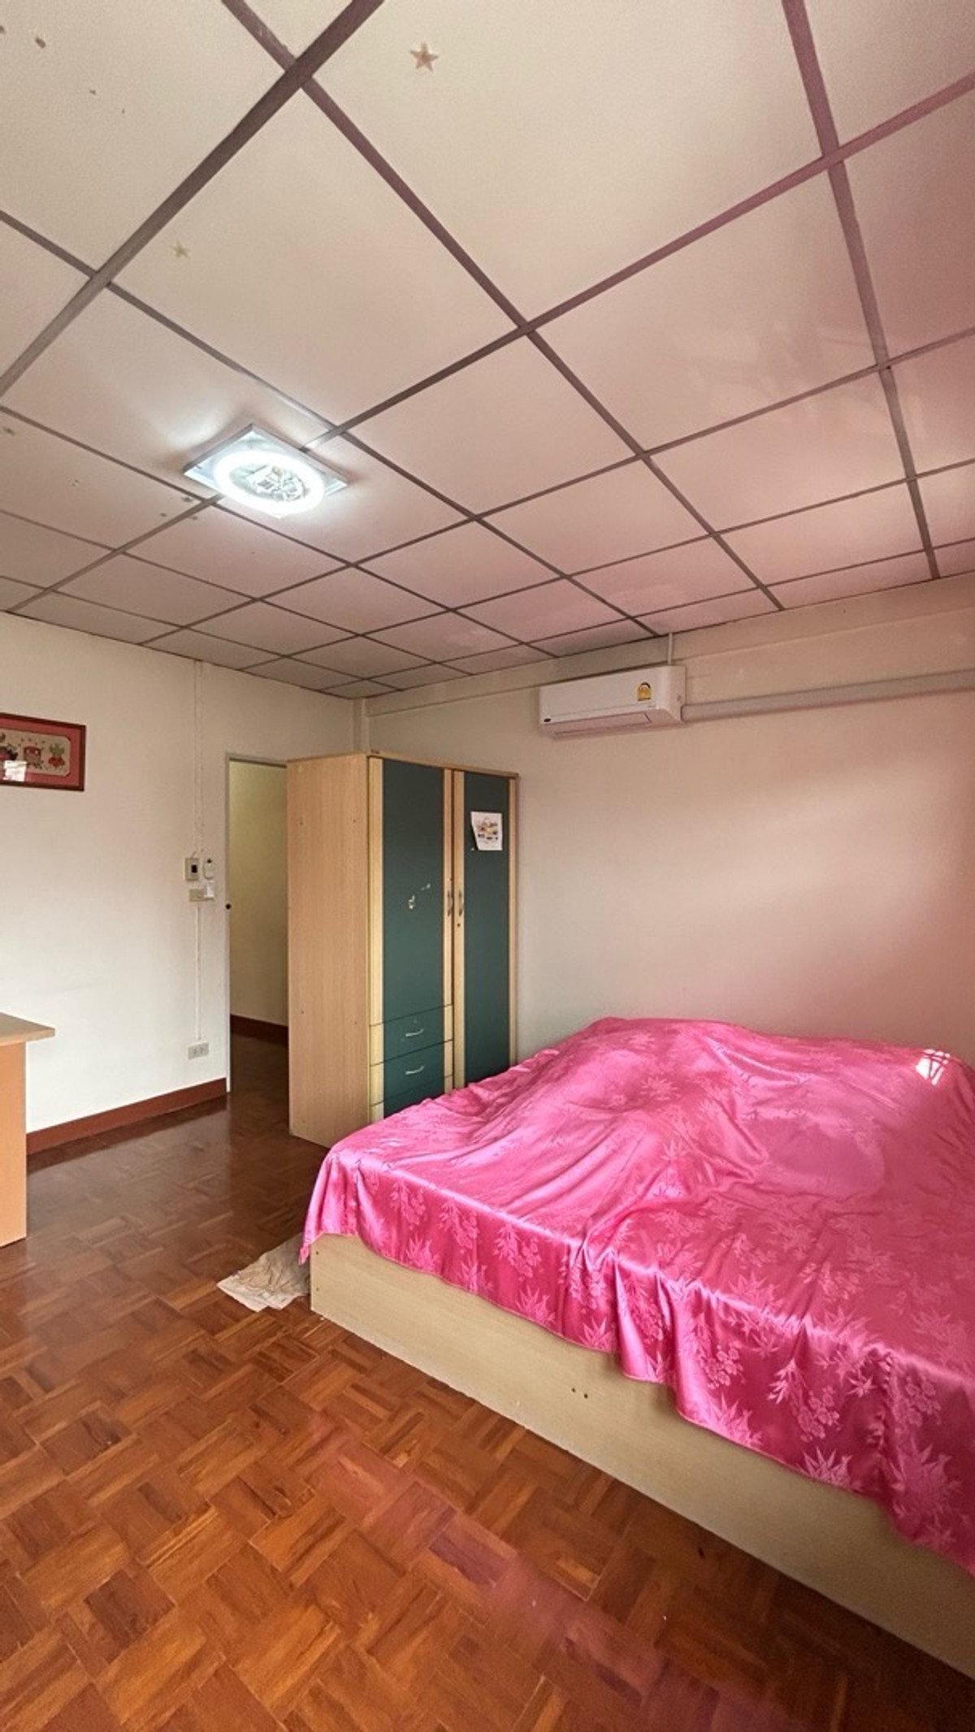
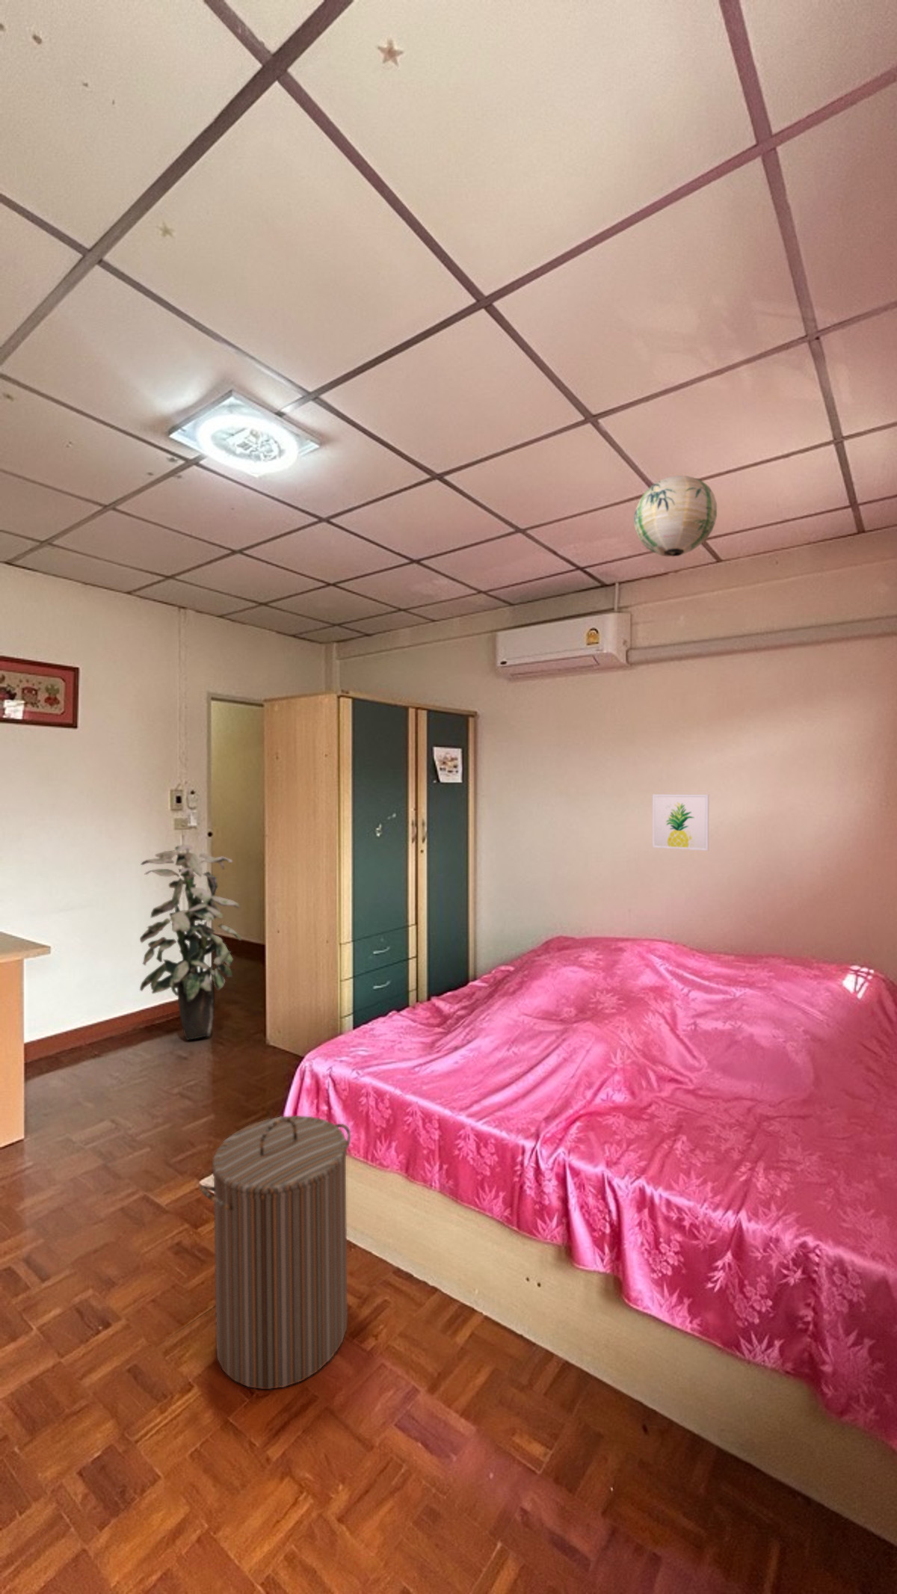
+ wall art (679, 822)
+ indoor plant (188, 939)
+ paper lantern (674, 518)
+ laundry hamper (282, 1225)
